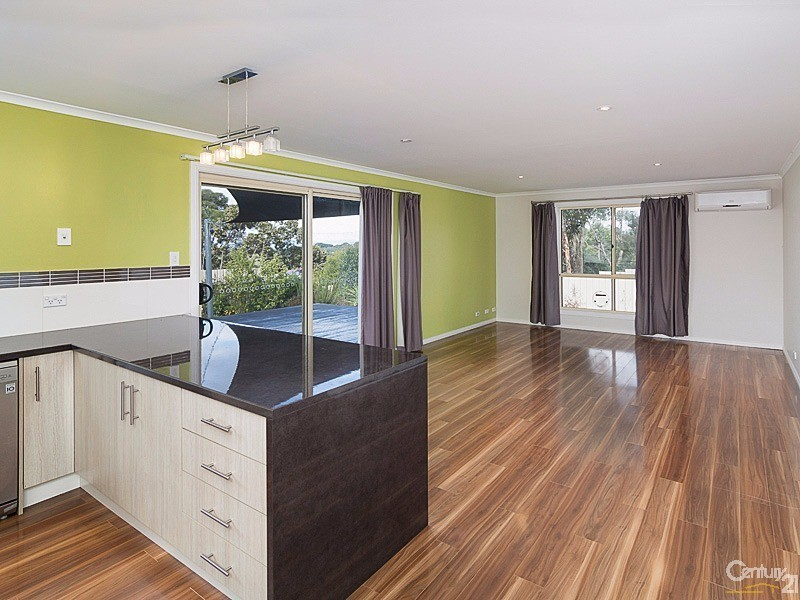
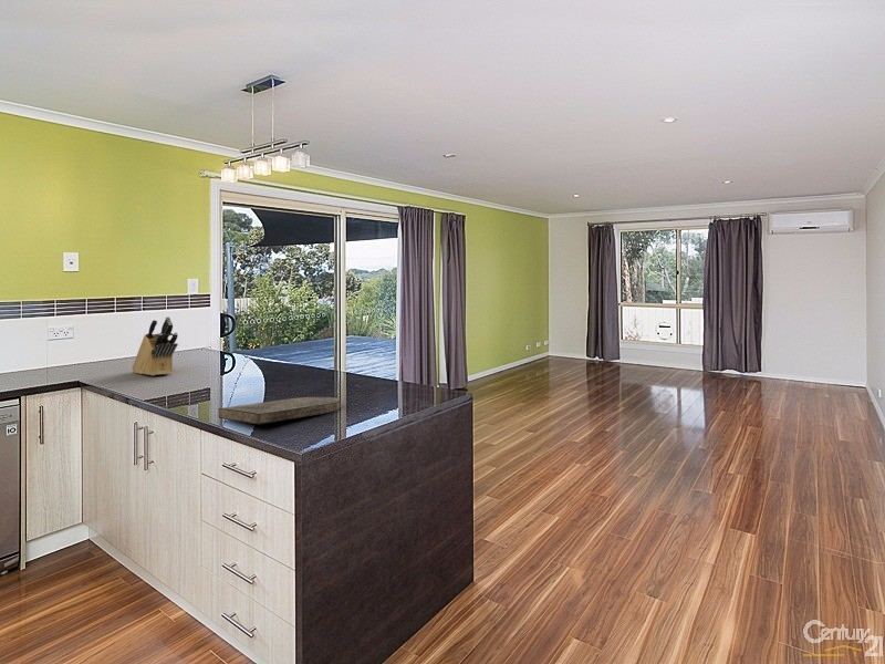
+ cutting board (289, 408)
+ knife block (155, 345)
